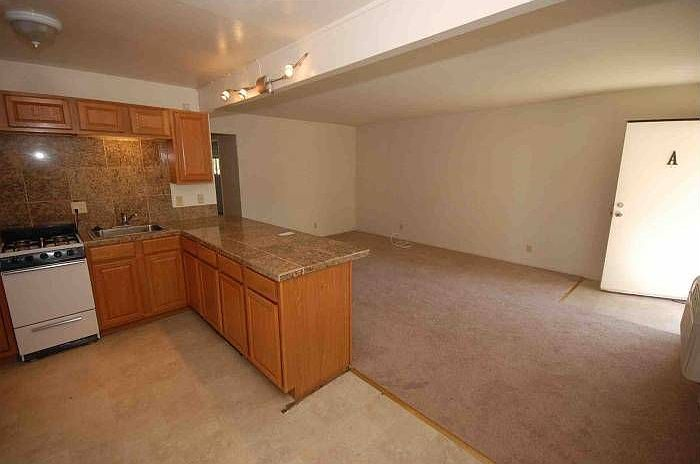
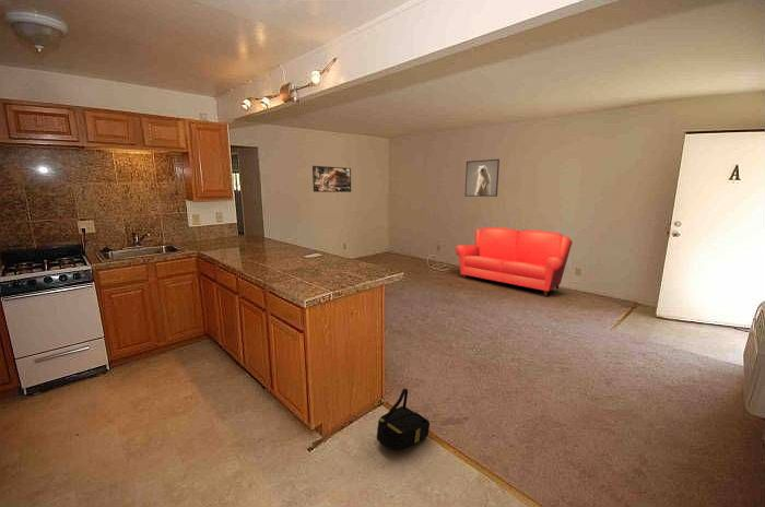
+ backpack (398, 421)
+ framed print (481, 178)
+ sofa (510, 256)
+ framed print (332, 179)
